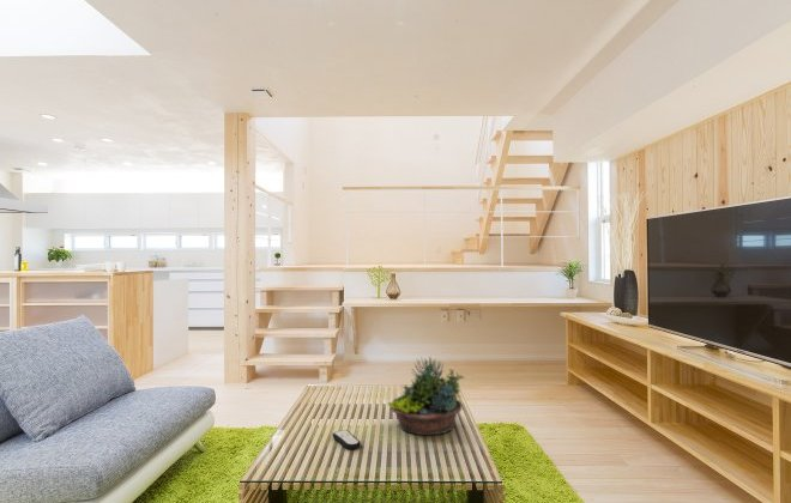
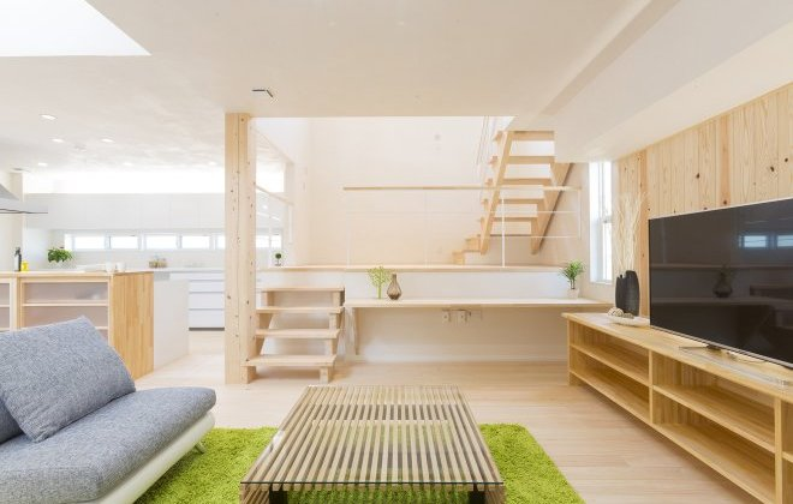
- remote control (346, 438)
- succulent planter (425, 393)
